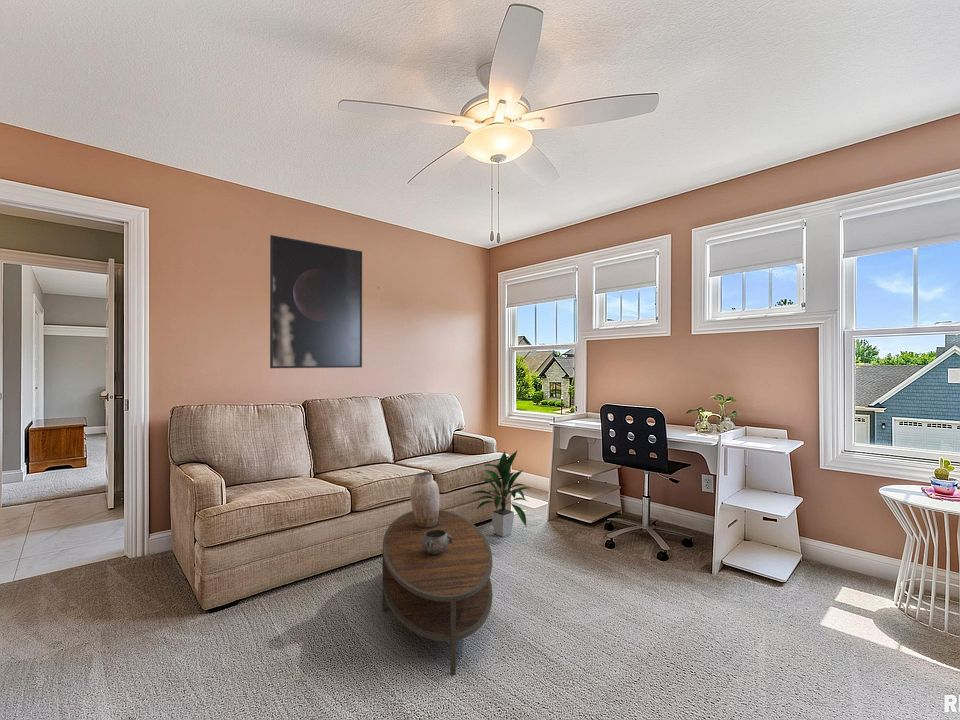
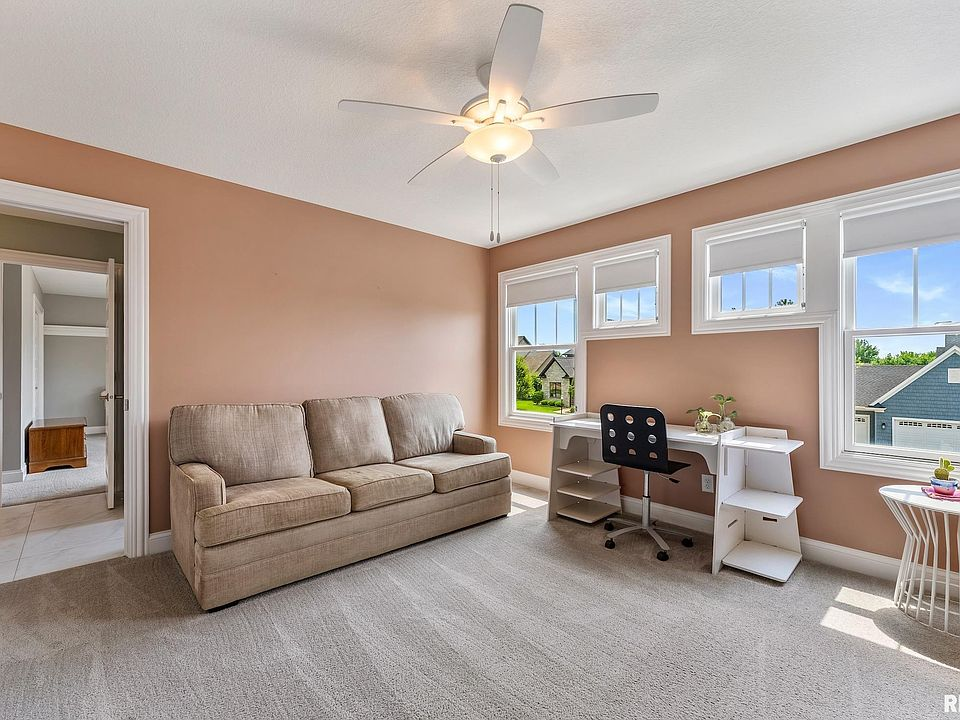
- vase (424, 498)
- decorative bowl (433, 542)
- indoor plant (503, 493)
- coffee table (435, 573)
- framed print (319, 305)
